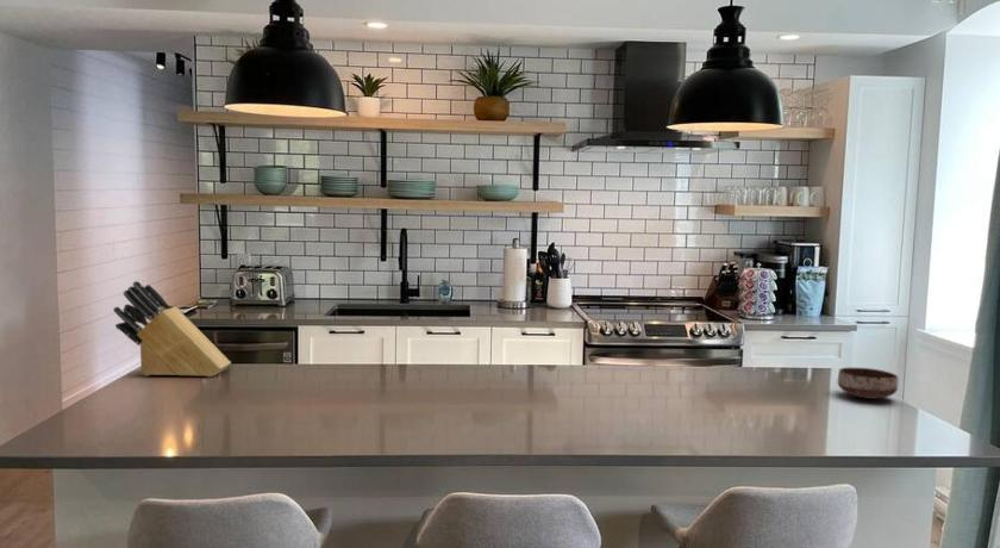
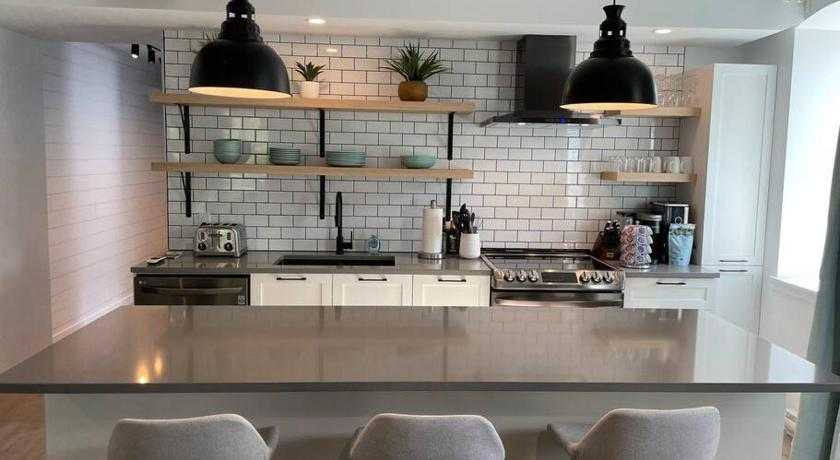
- knife block (173, 326)
- bowl (867, 385)
